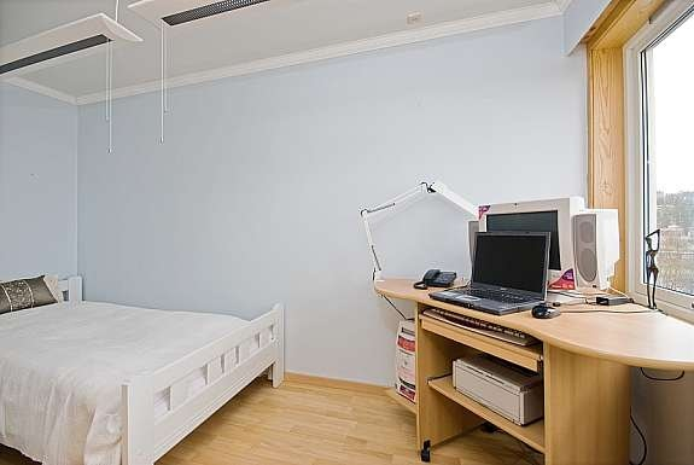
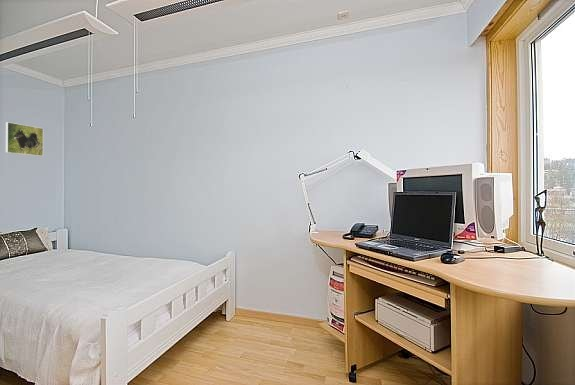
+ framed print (25, 140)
